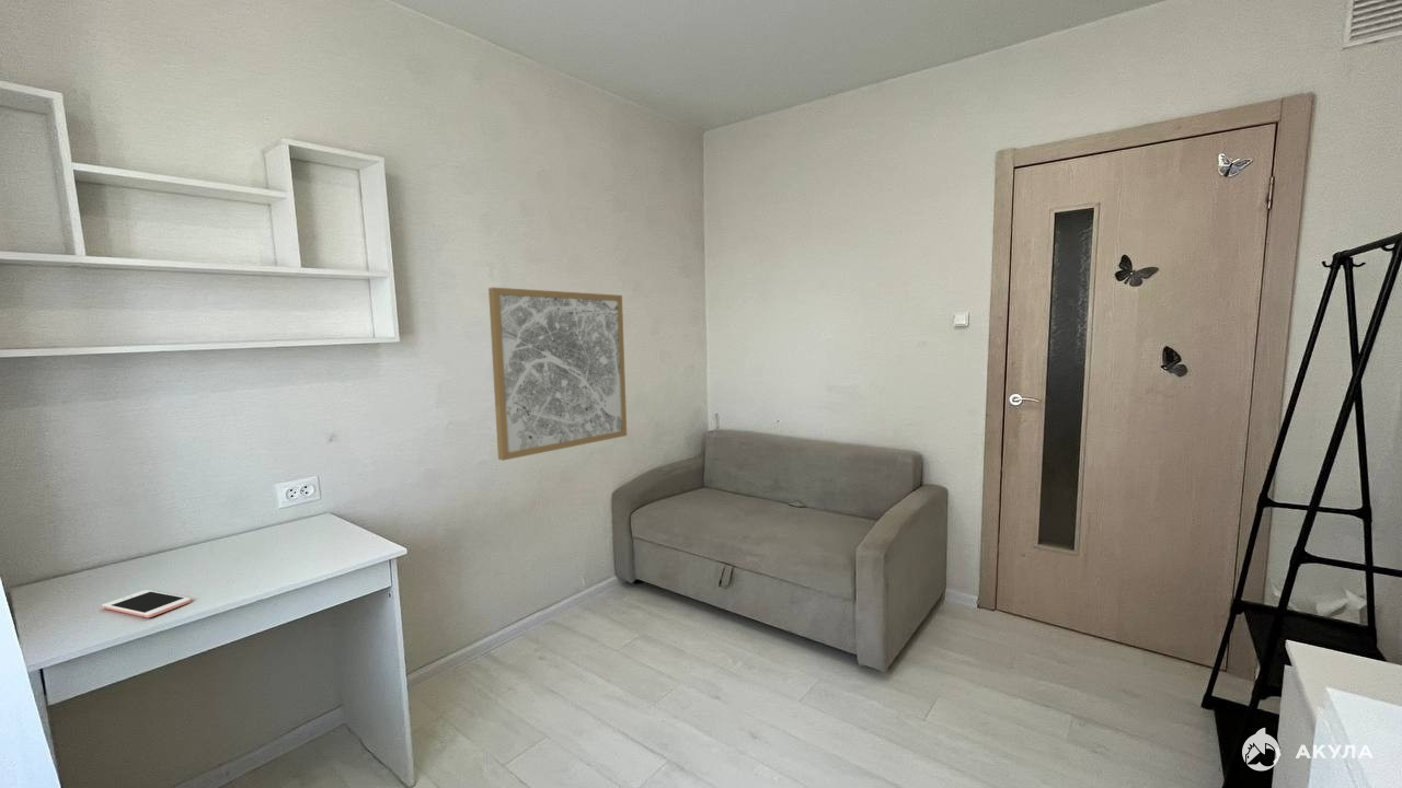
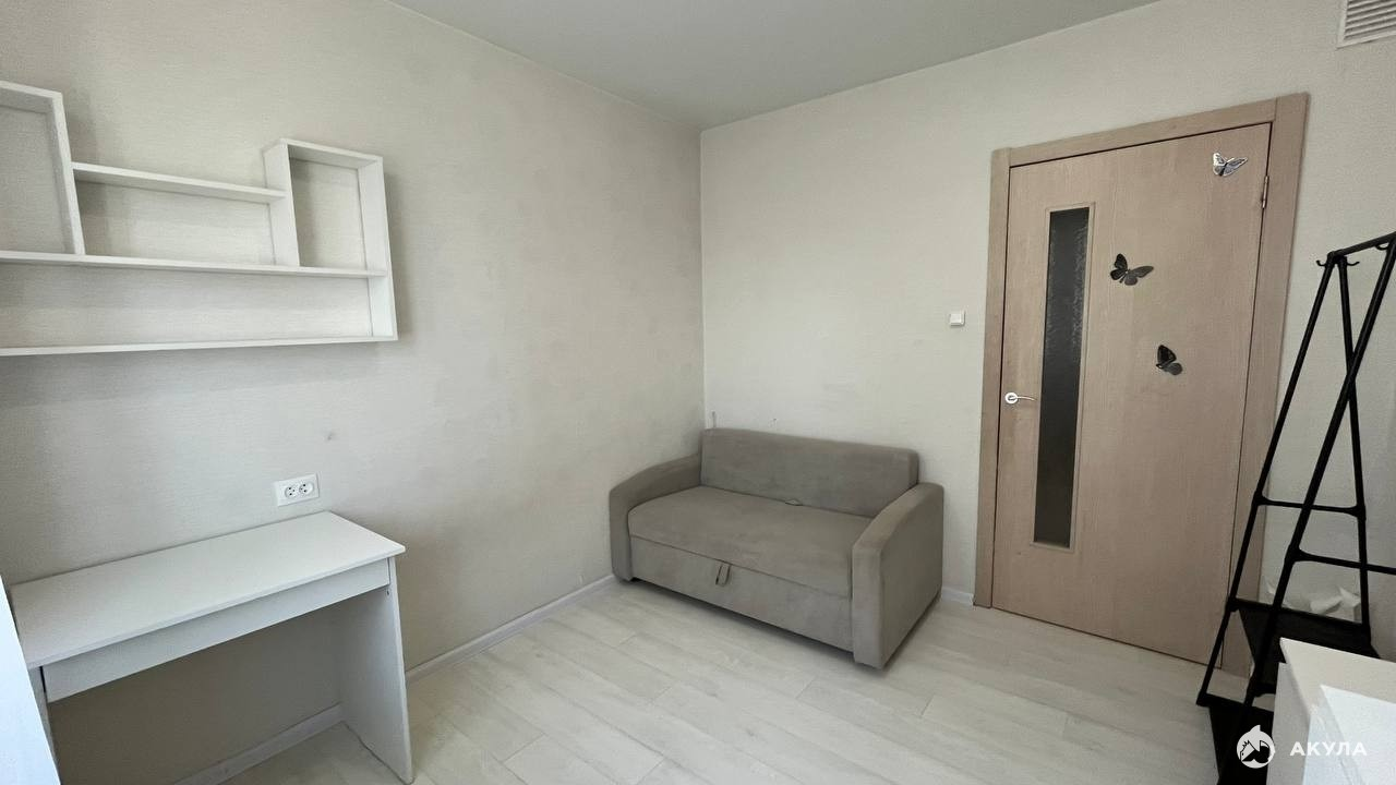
- cell phone (147, 603)
- wall art (565, 370)
